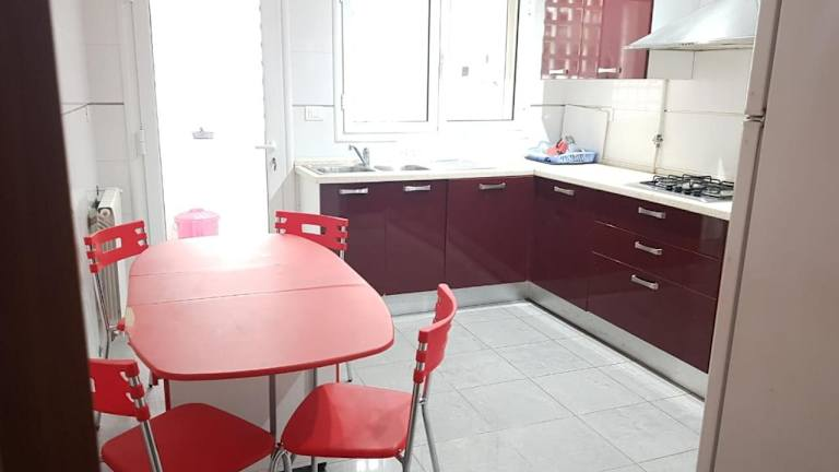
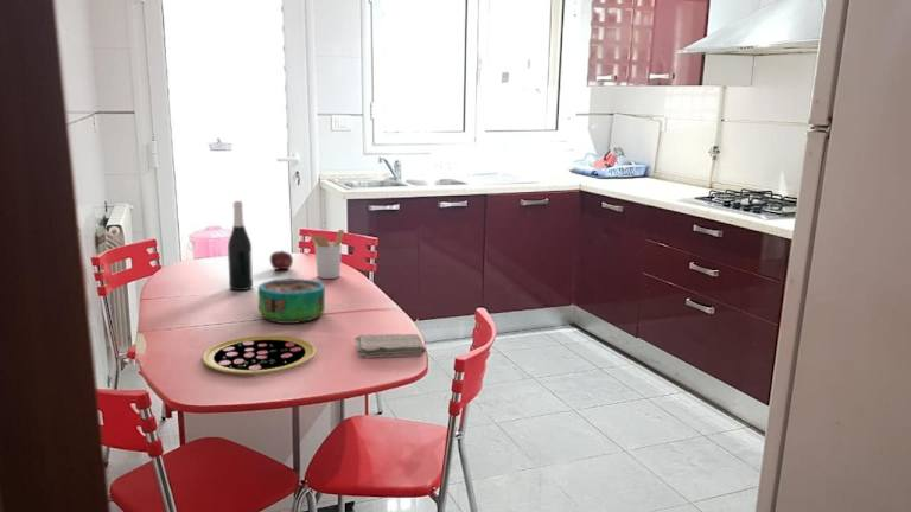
+ washcloth (389, 344)
+ utensil holder (325, 254)
+ decorative bowl (292, 300)
+ wine bottle (240, 244)
+ pizza (260, 353)
+ apple (281, 258)
